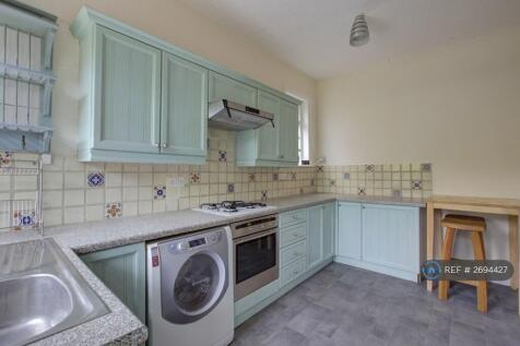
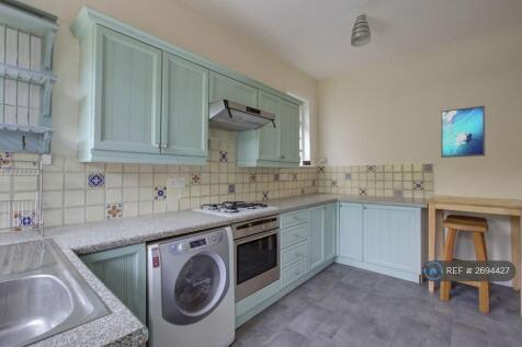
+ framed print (462, 132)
